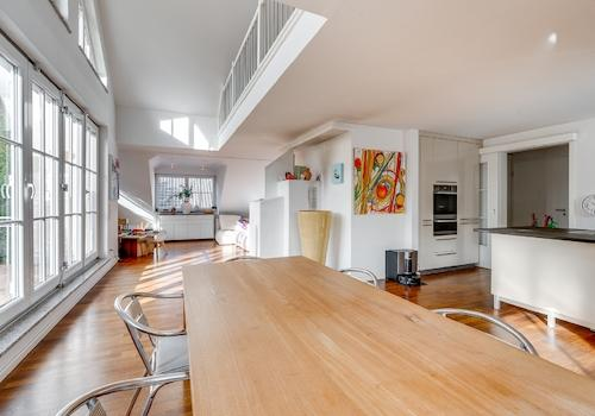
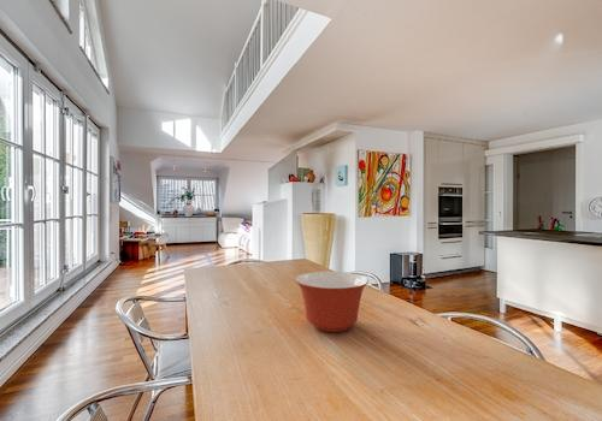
+ mixing bowl (331, 301)
